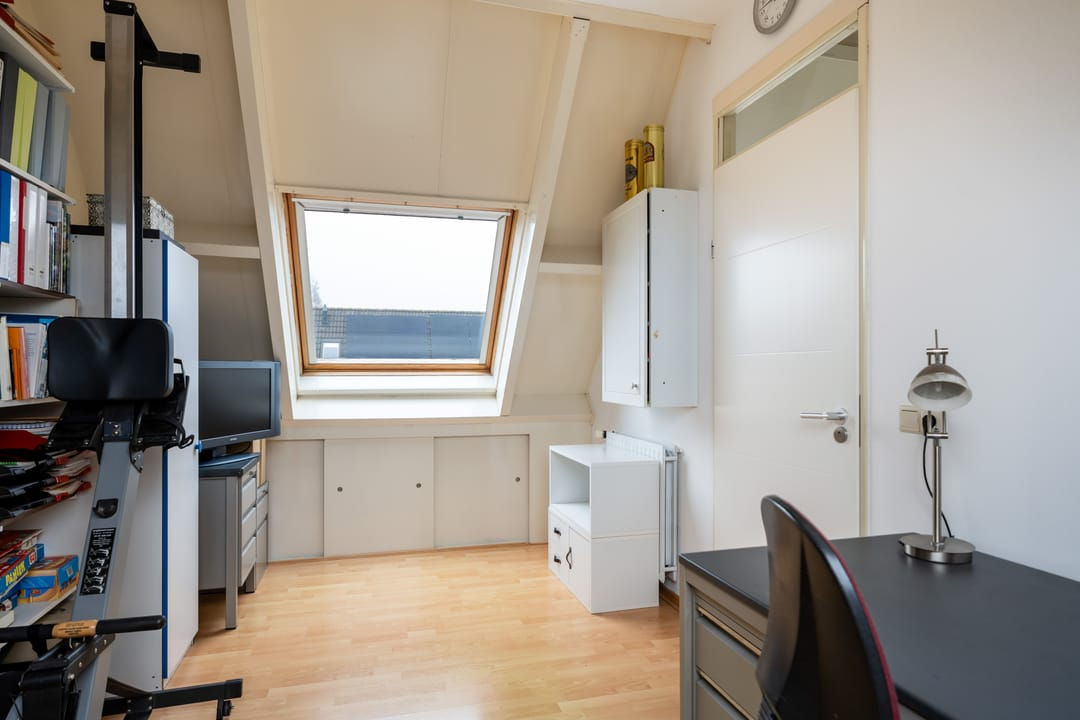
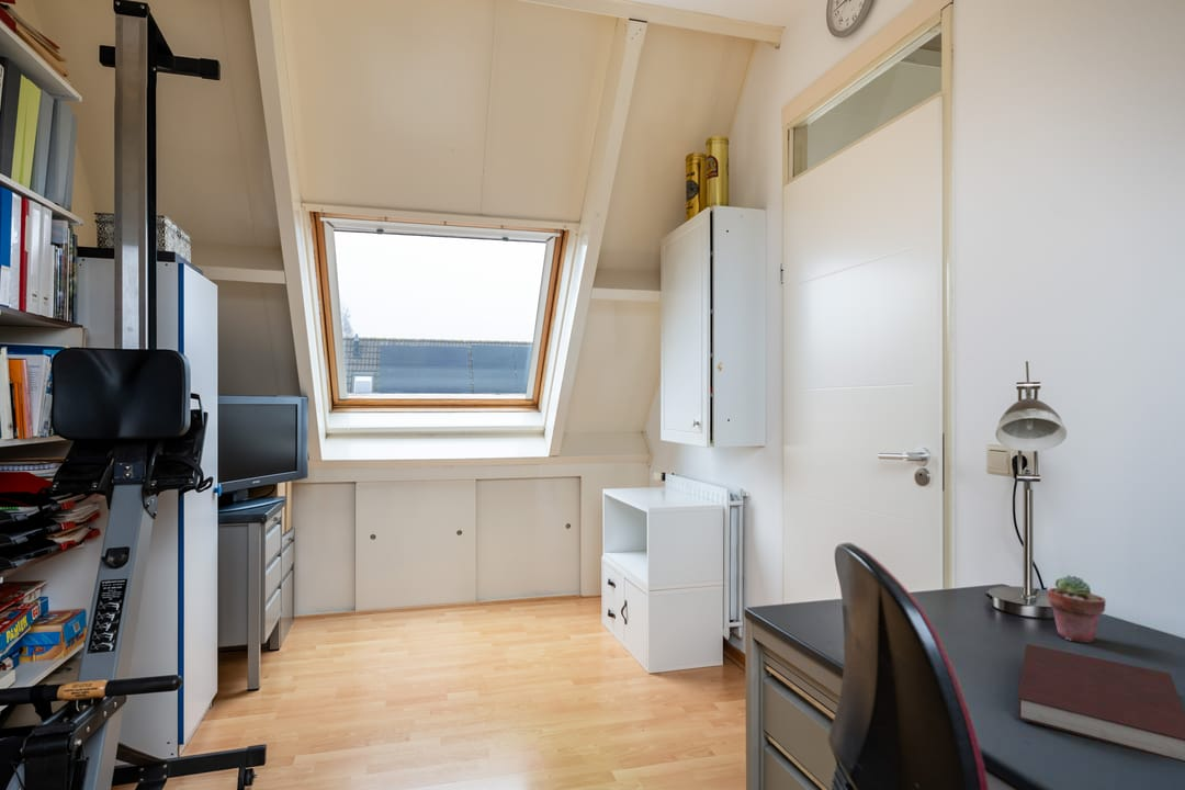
+ potted succulent (1075, 606)
+ notebook (1097, 695)
